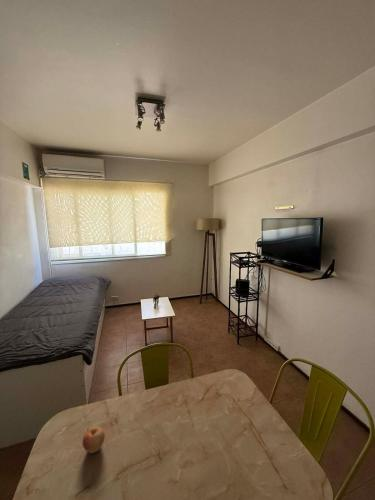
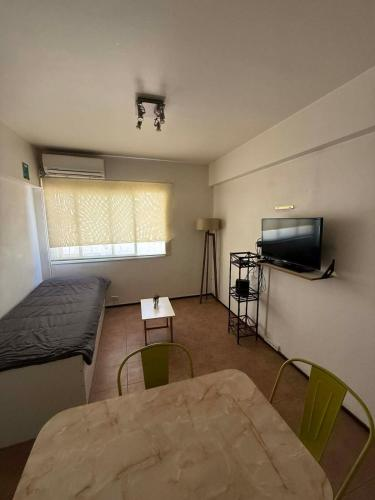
- apple (93, 438)
